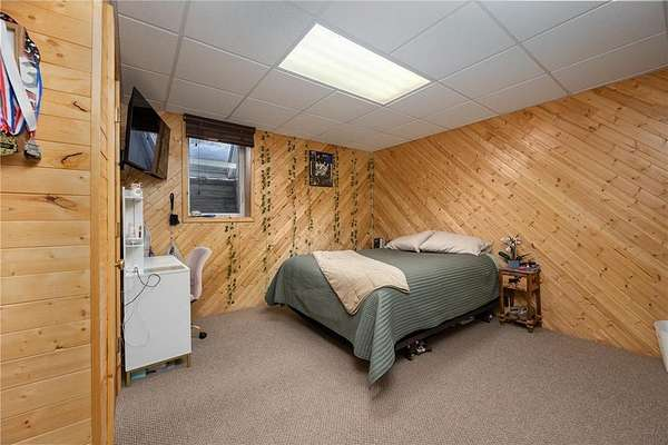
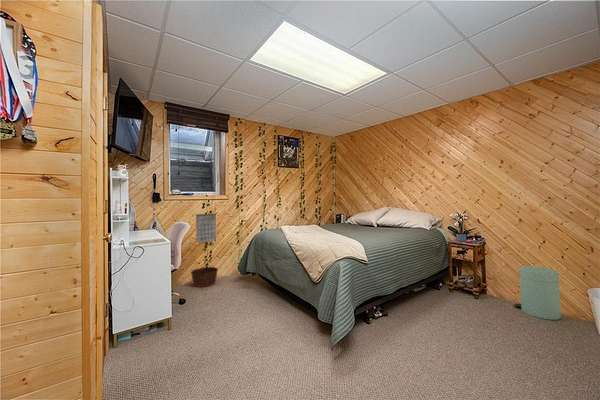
+ calendar (206, 224)
+ basket (204, 276)
+ trash can (535, 290)
